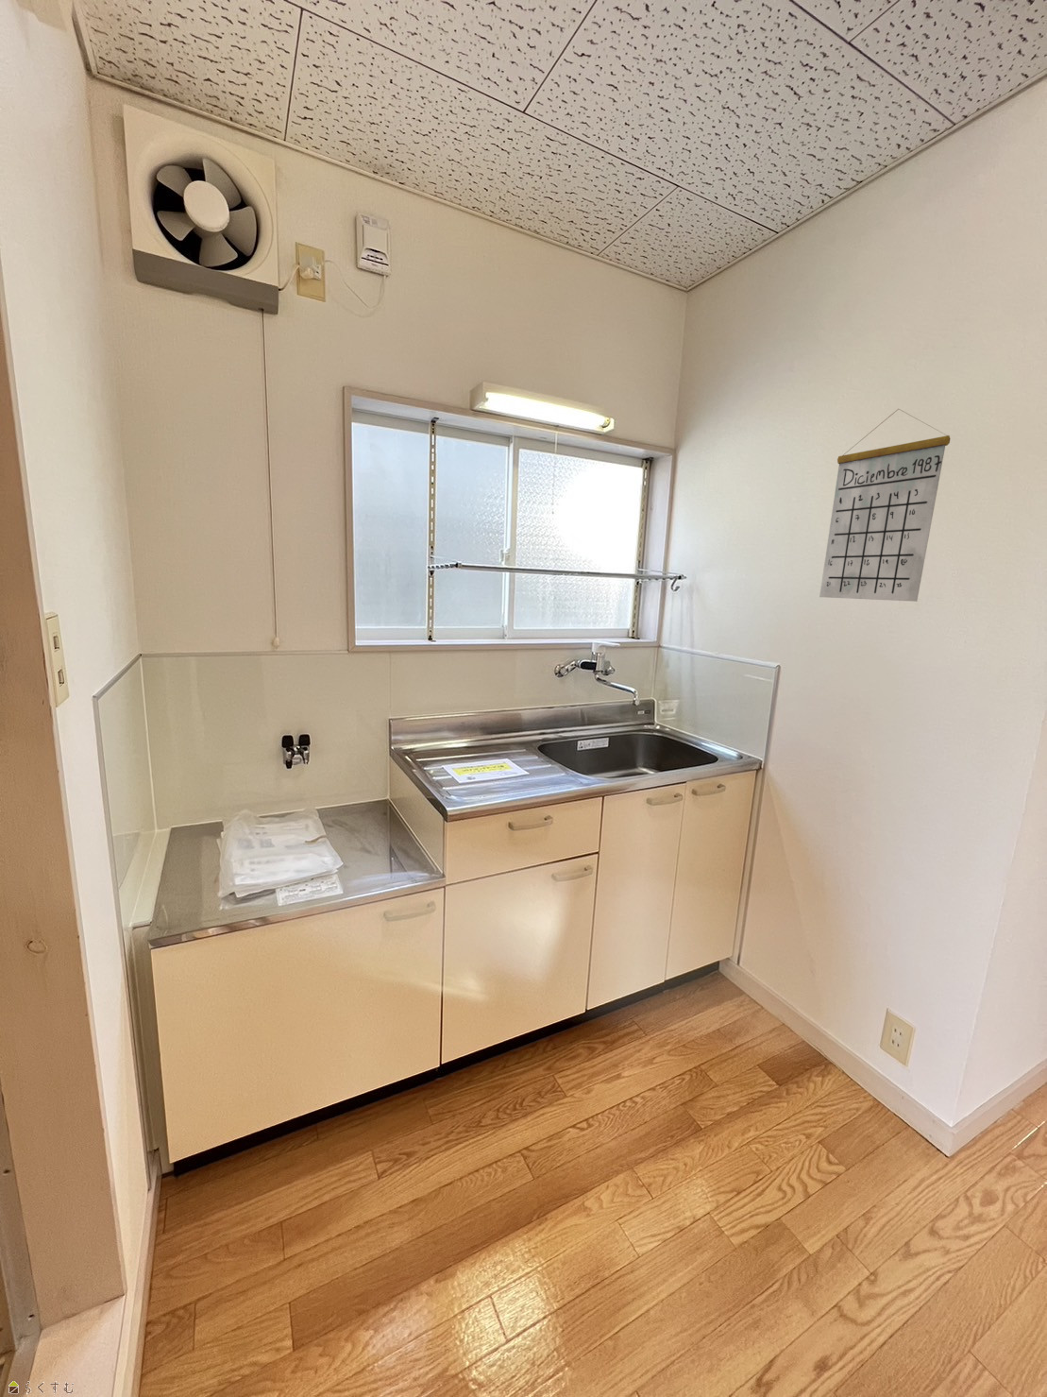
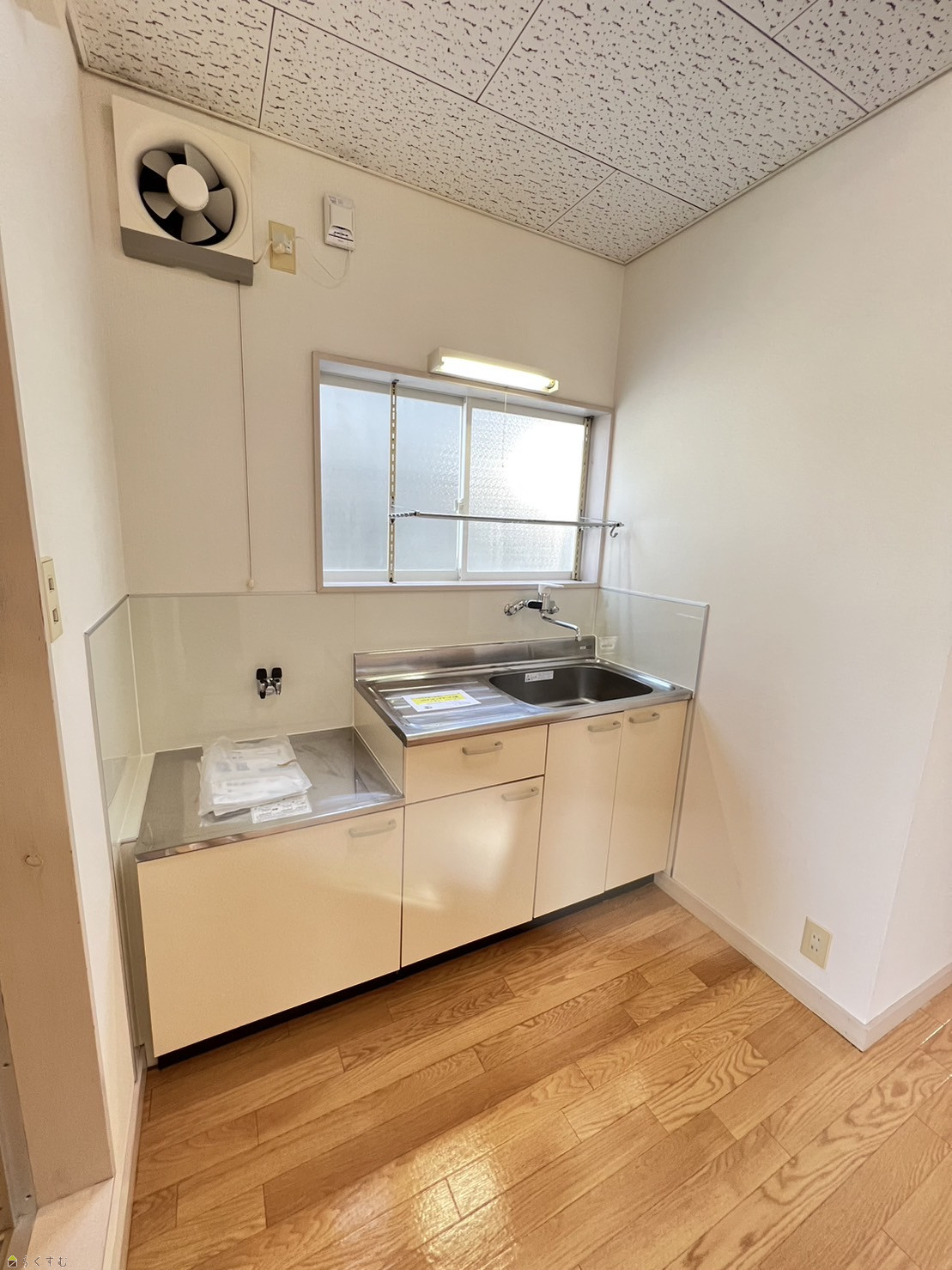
- calendar (880, 506)
